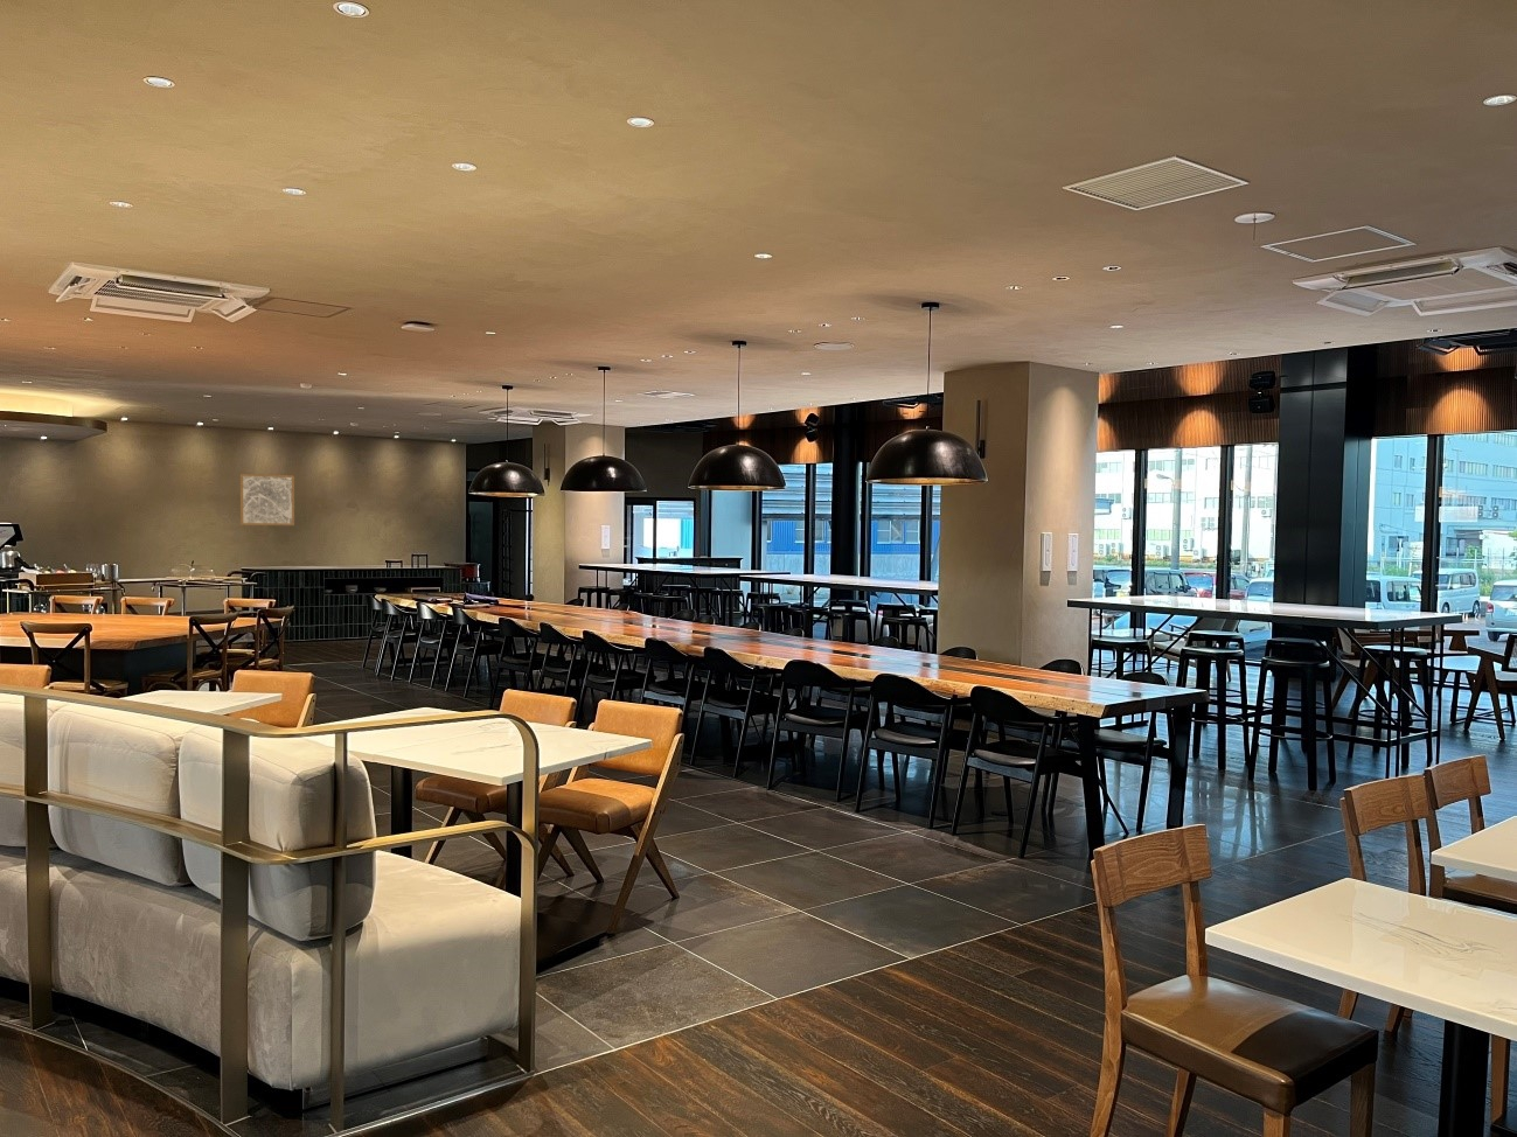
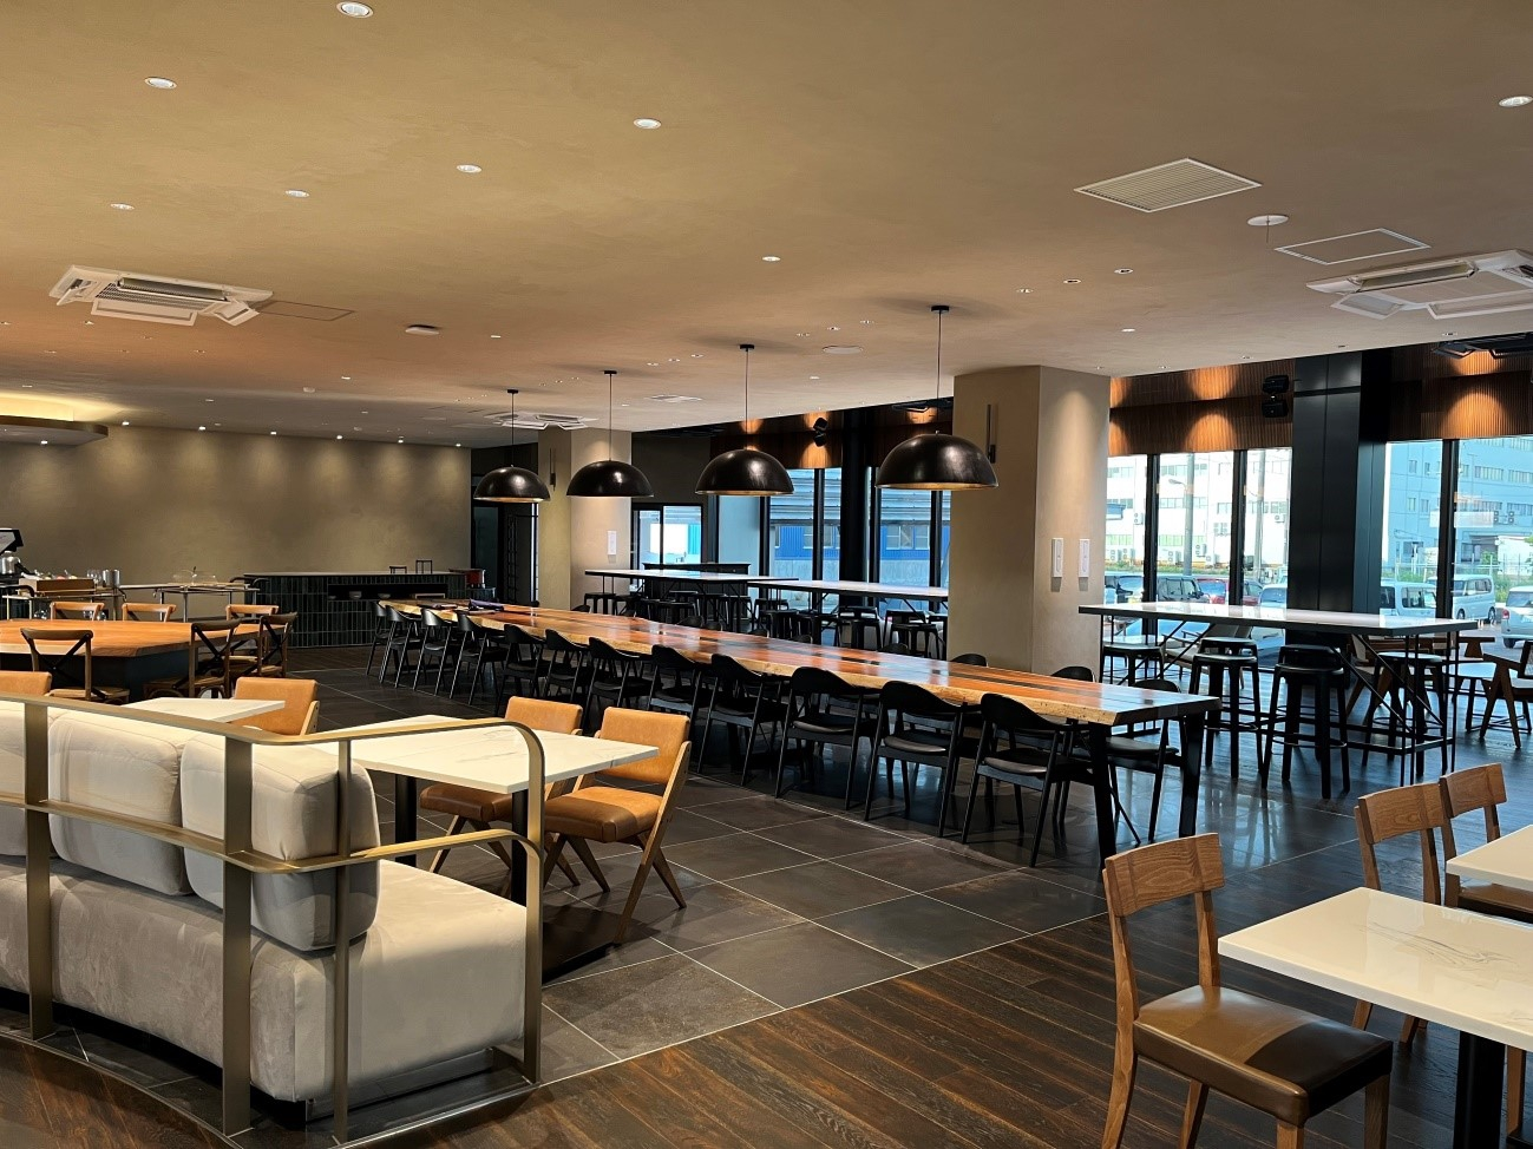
- wall art (268, 499)
